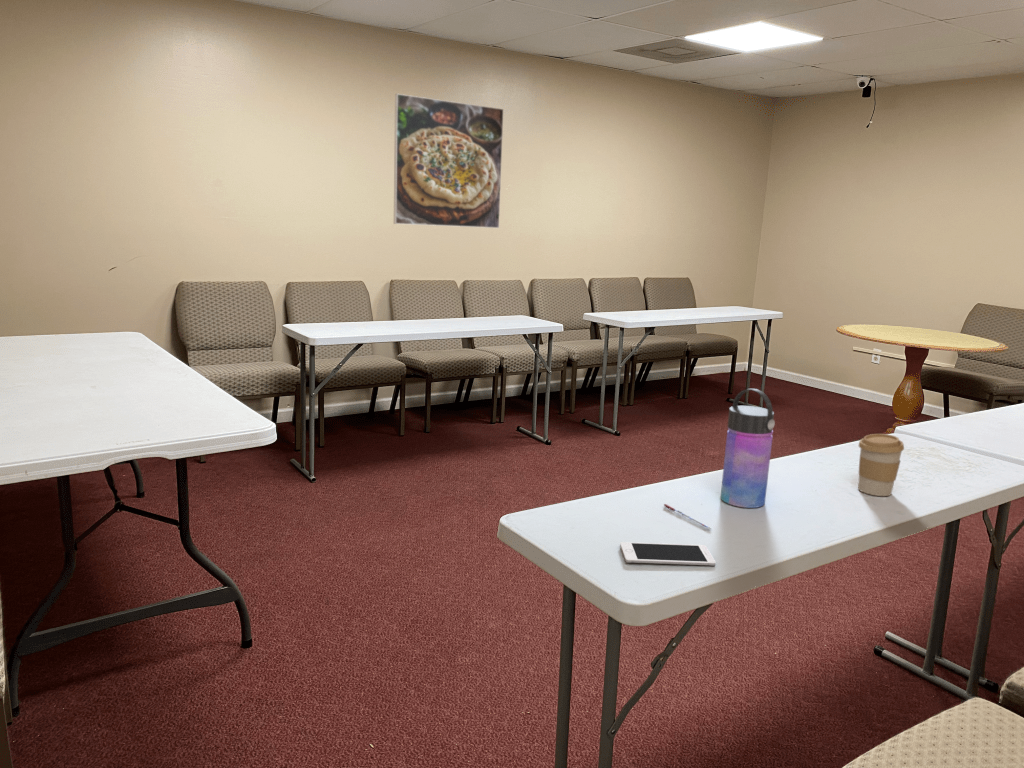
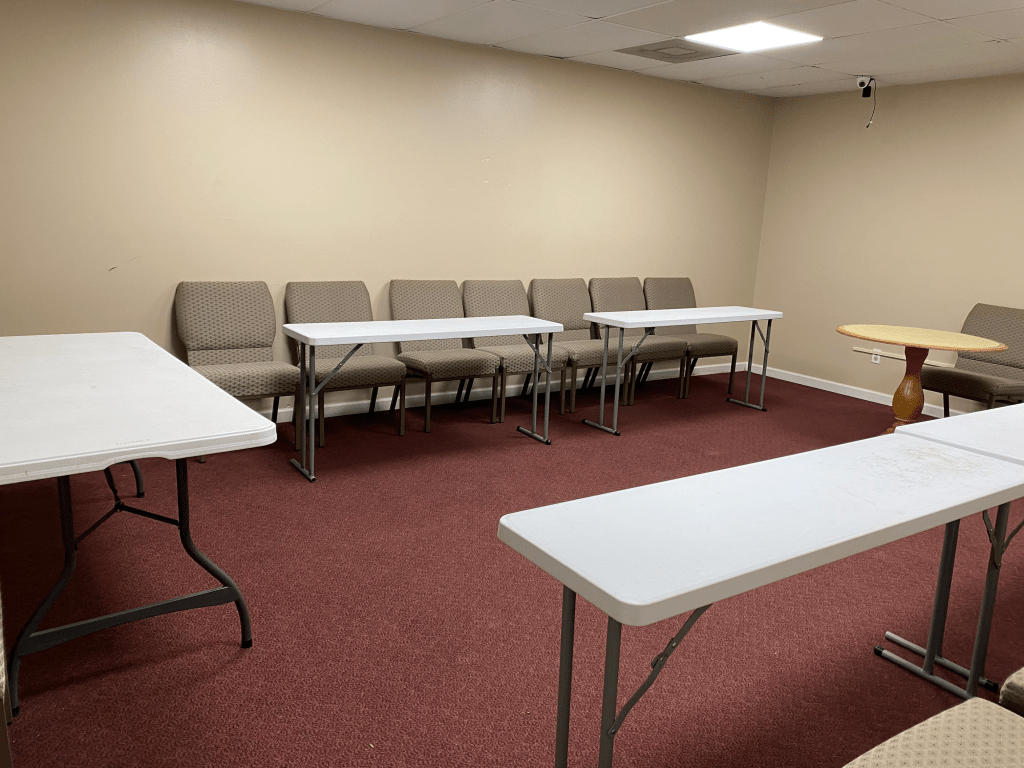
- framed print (449, 164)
- pen (686, 516)
- water bottle (748, 445)
- cell phone (666, 553)
- coffee cup (878, 463)
